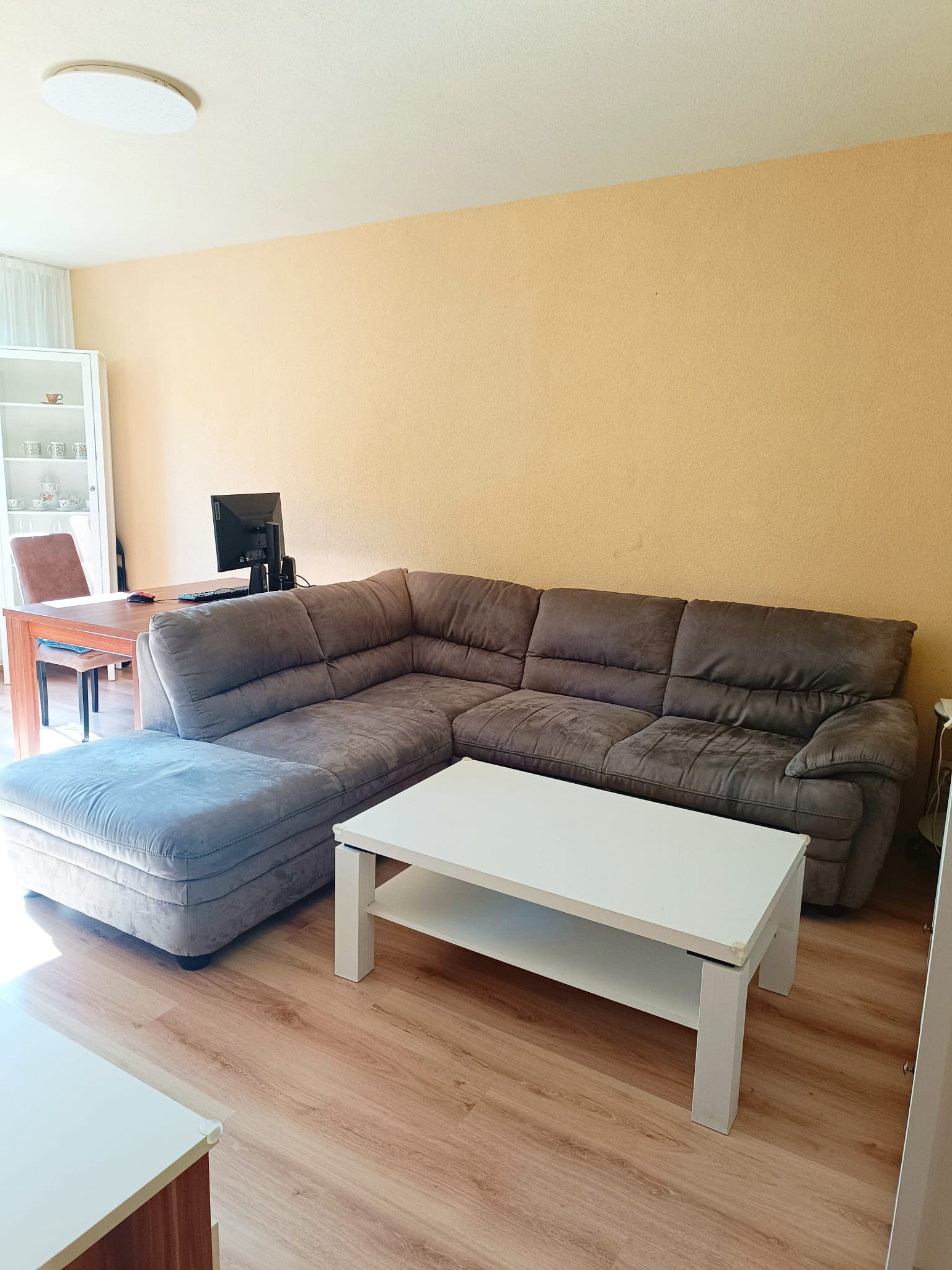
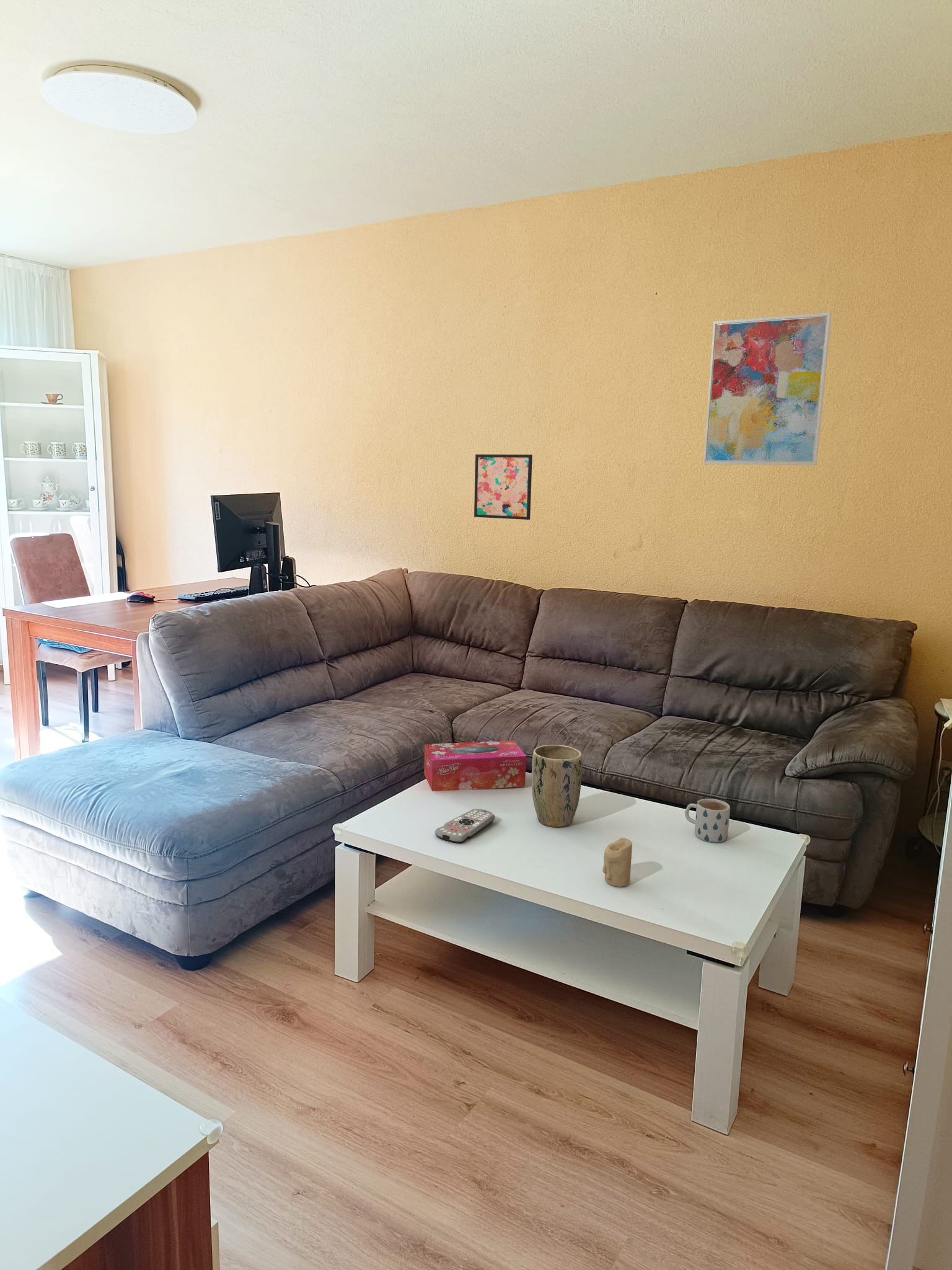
+ tissue box (474, 765)
+ mug (706, 819)
+ plant pot (555, 786)
+ remote control (467, 825)
+ wall art (502, 486)
+ candle (617, 861)
+ wall art (764, 392)
